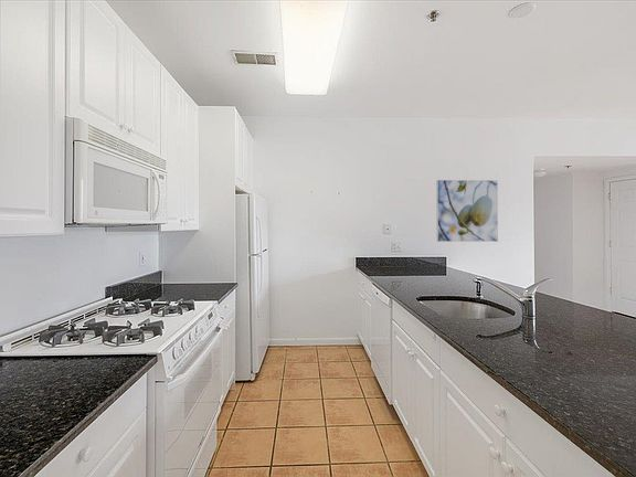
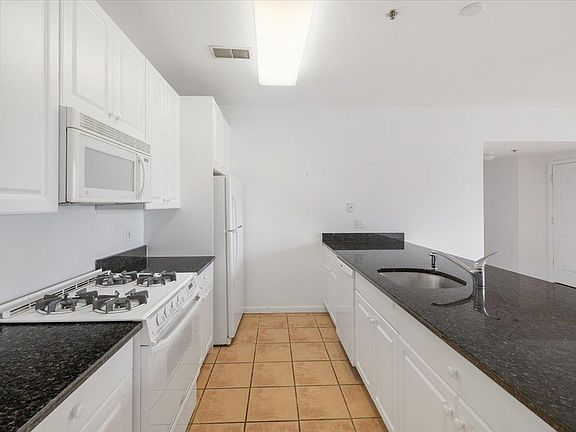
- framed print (467, 211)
